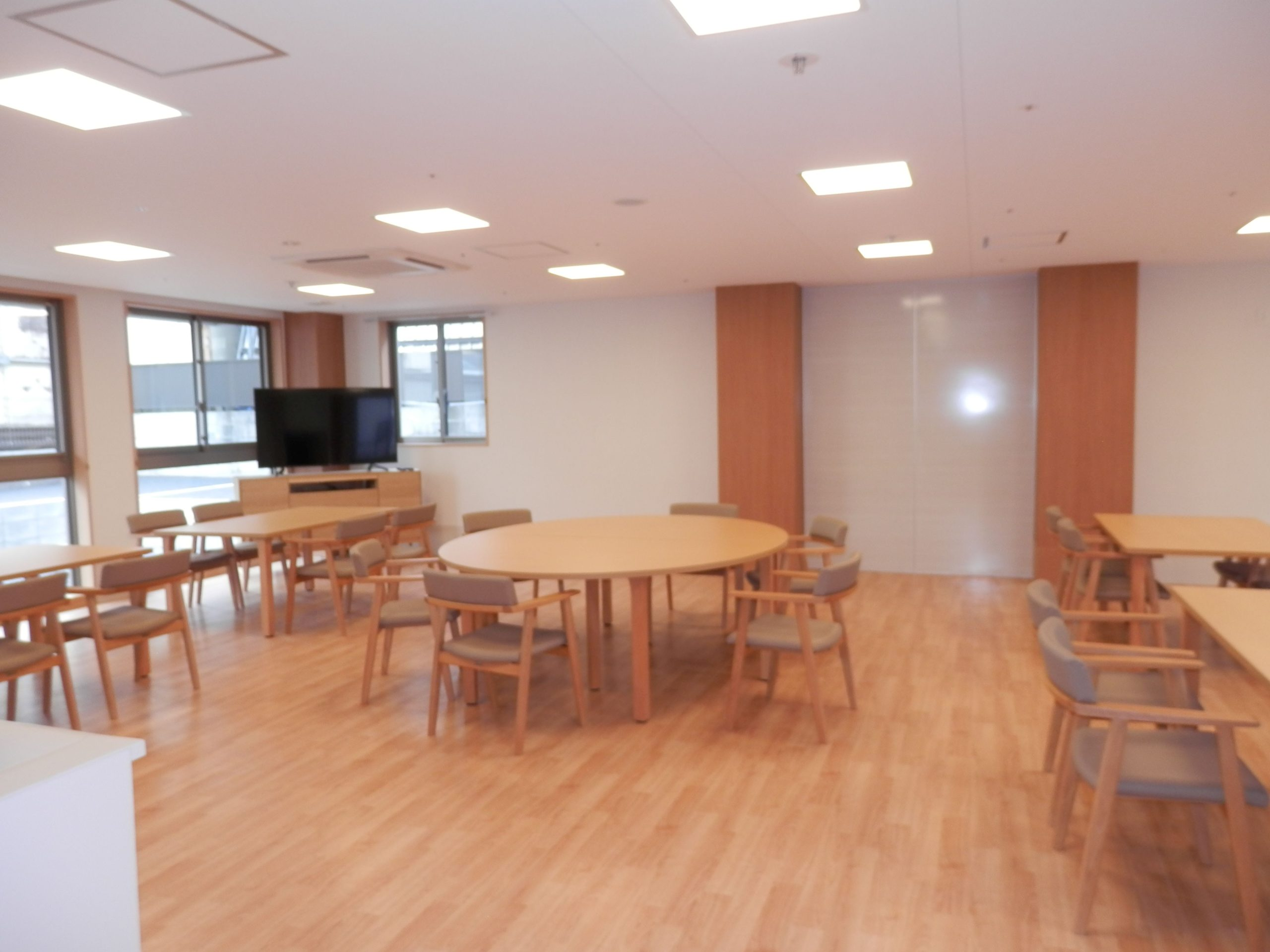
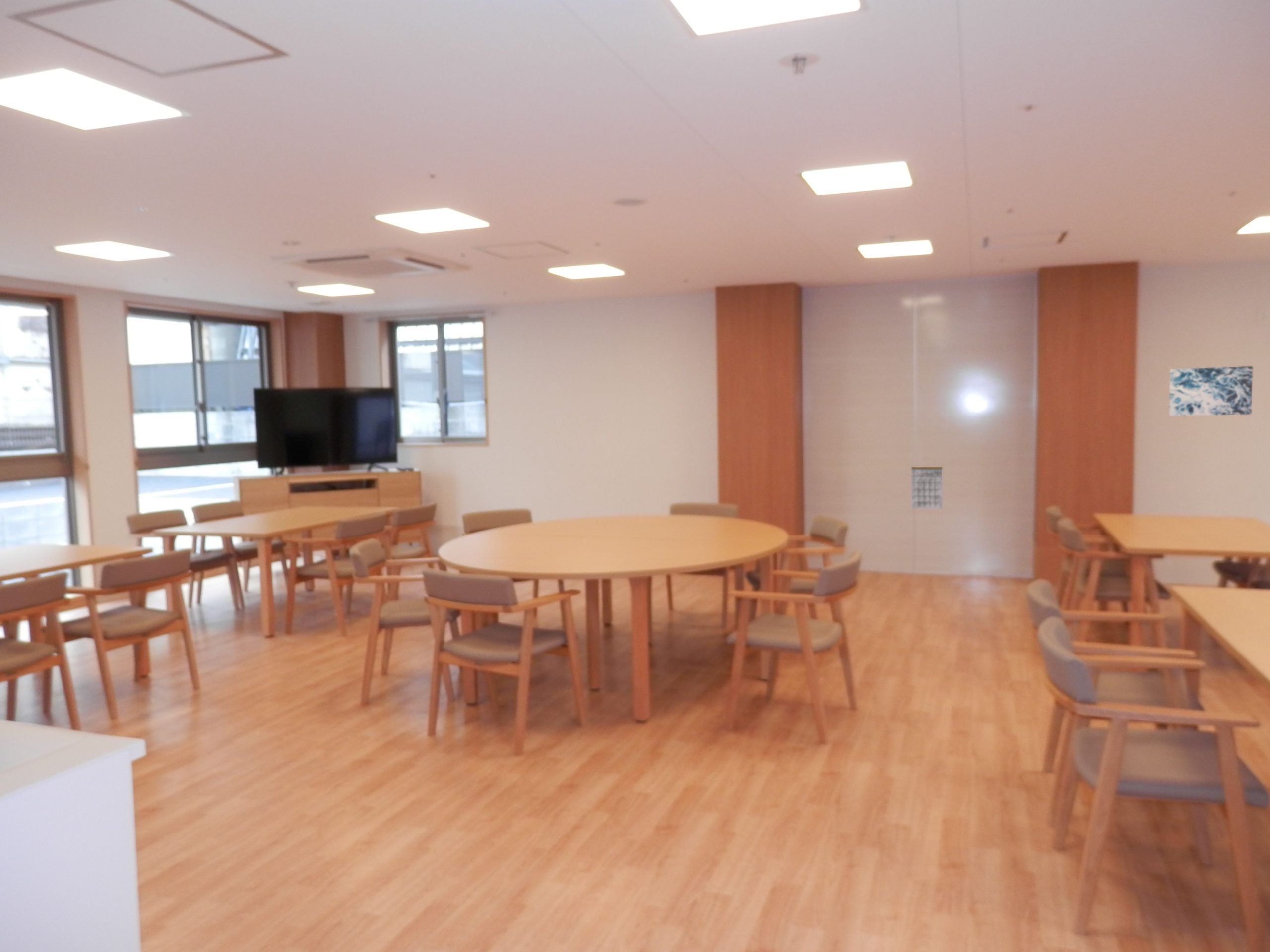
+ wall art (1210, 391)
+ calendar (927, 482)
